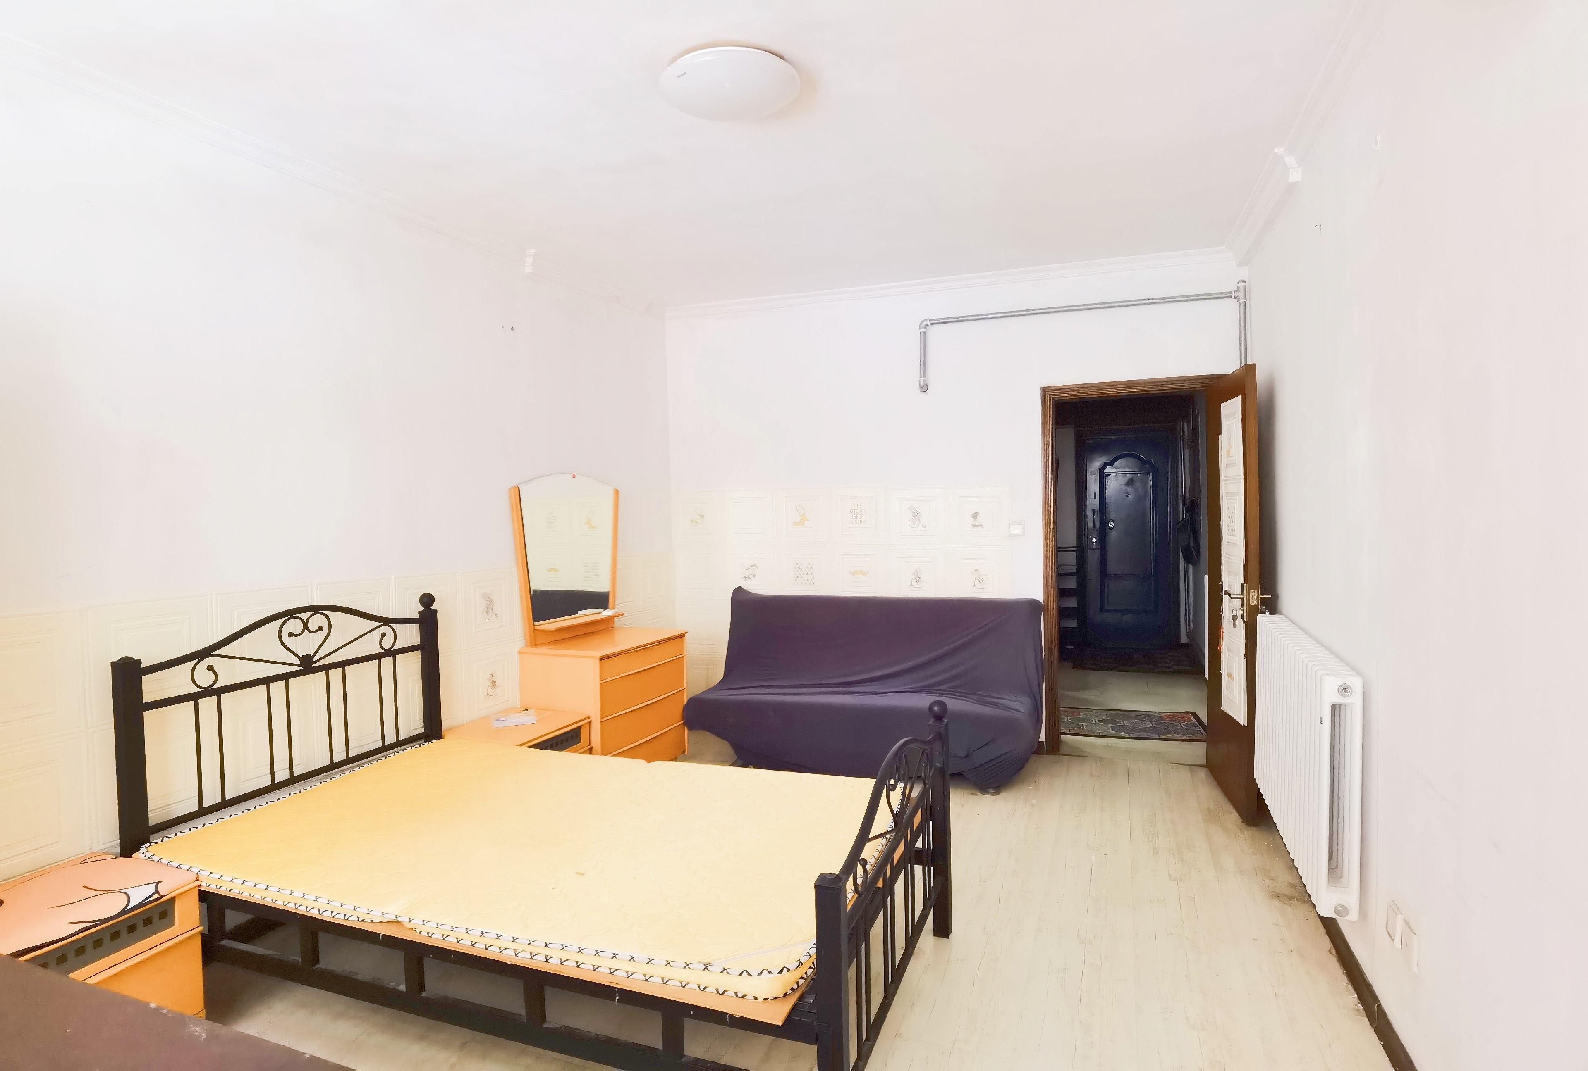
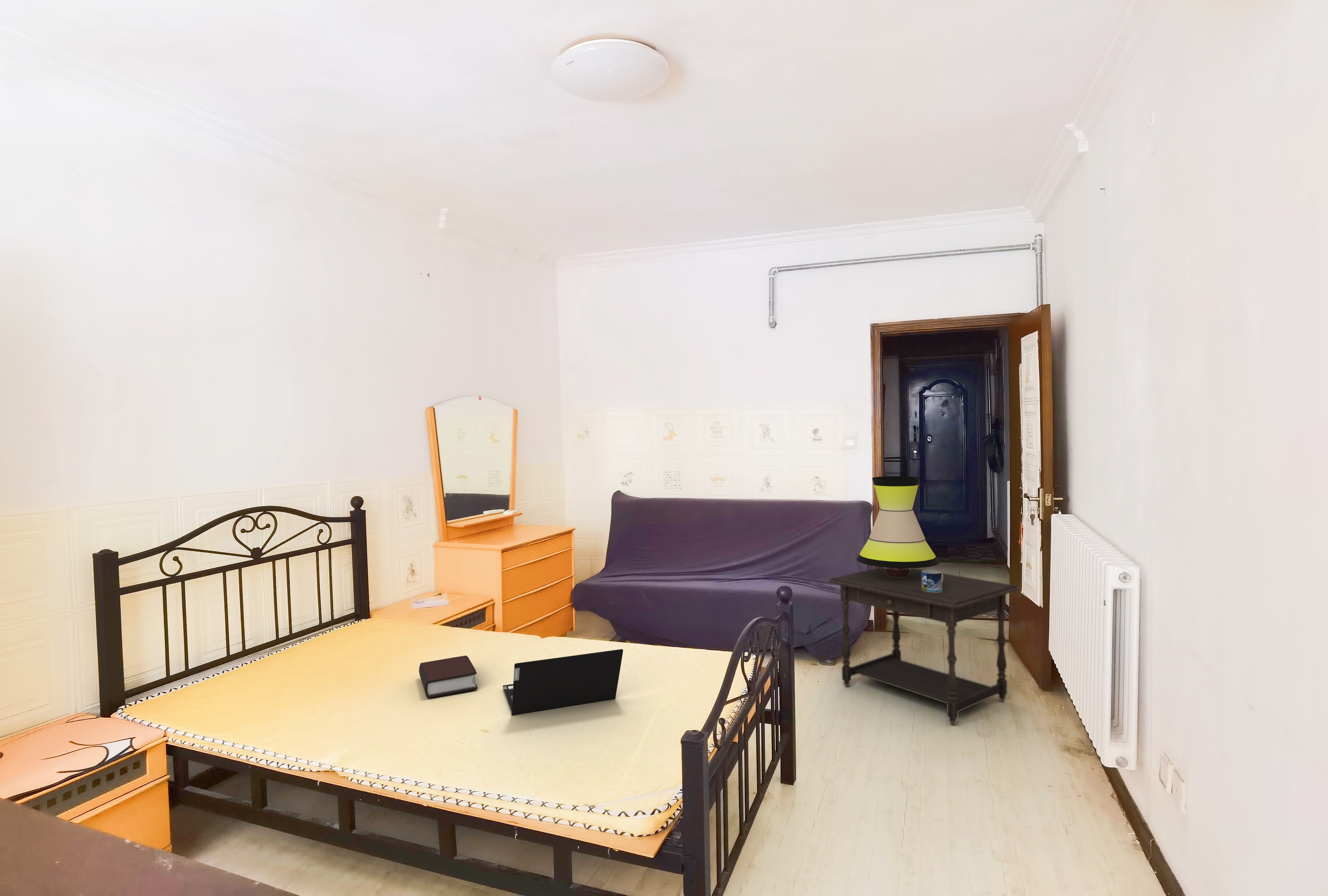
+ bible (447, 675)
+ table lamp (896, 526)
+ laptop computer (560, 671)
+ side table (926, 618)
+ mug (934, 580)
